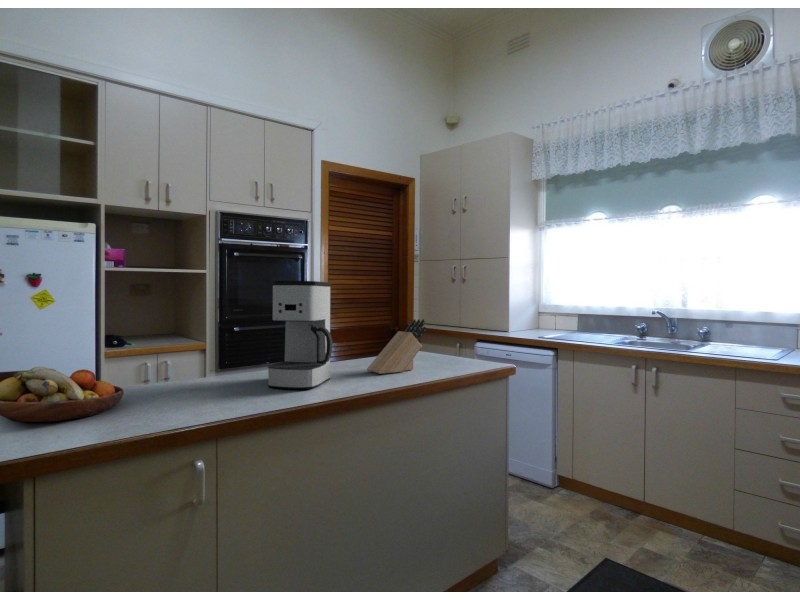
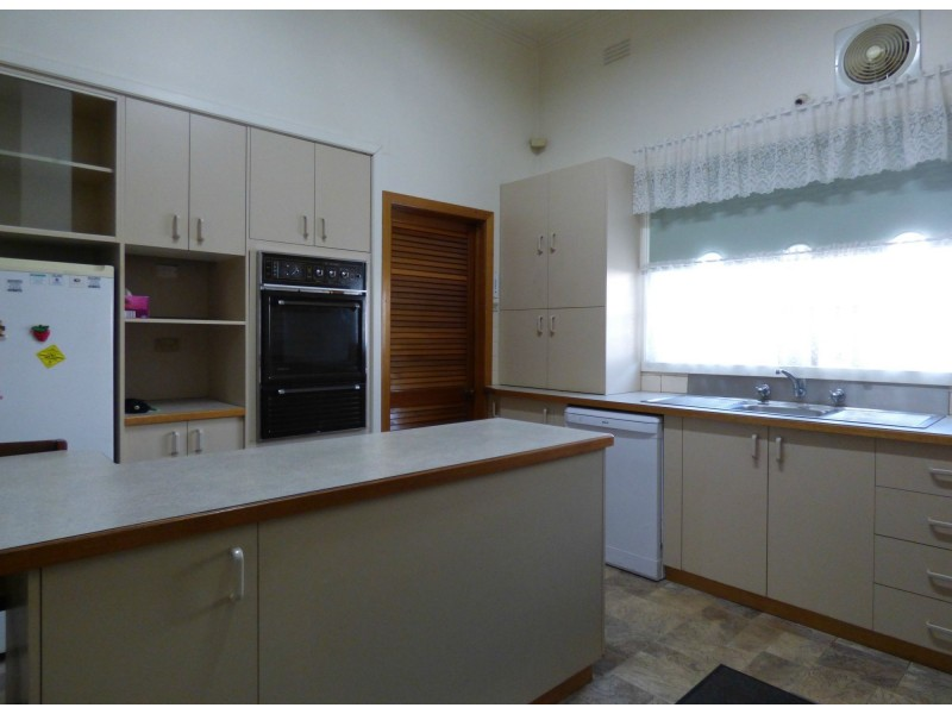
- knife block (398, 344)
- coffee maker (303, 332)
- fruit bowl (61, 388)
